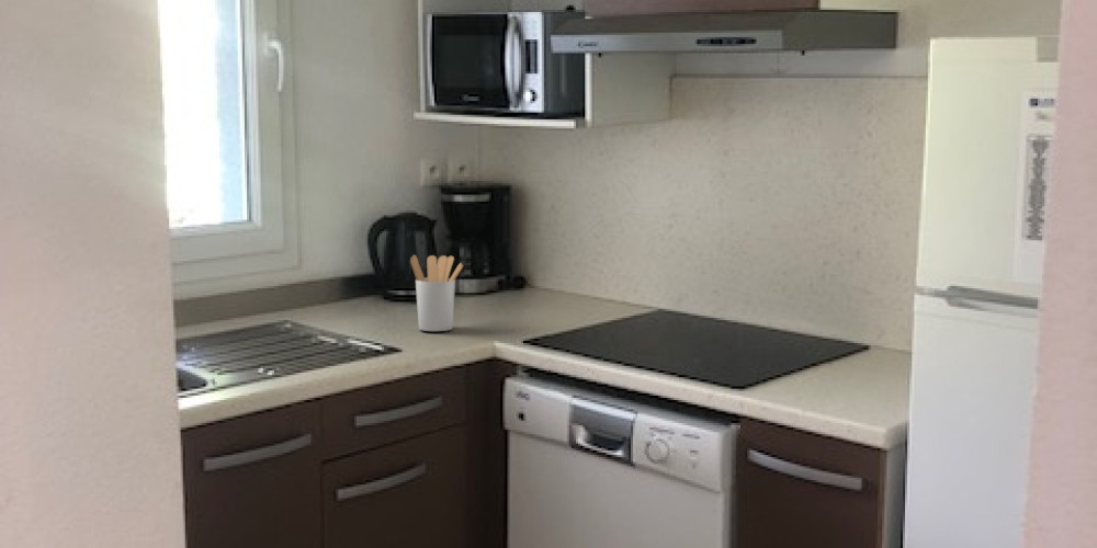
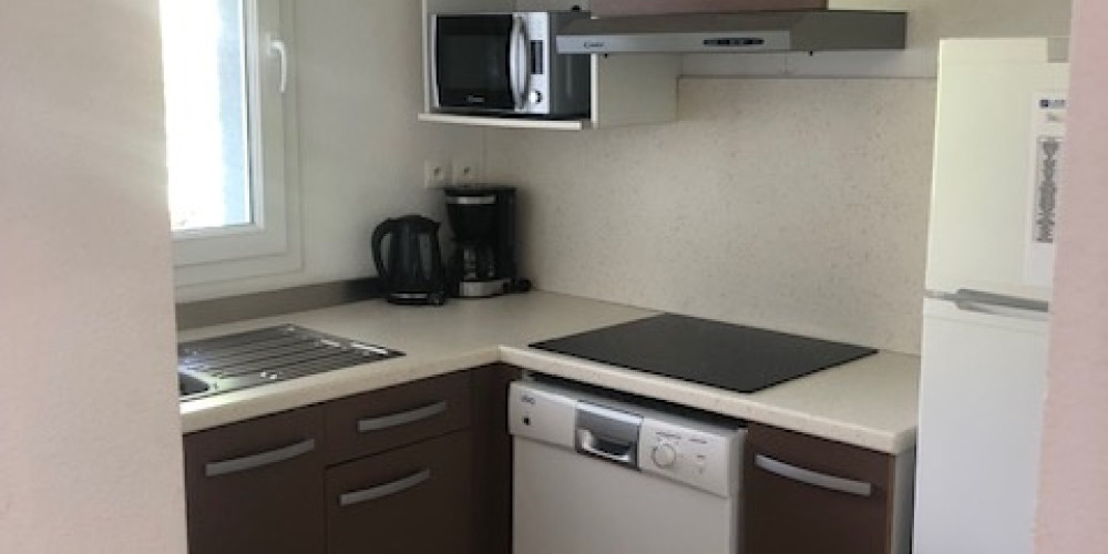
- utensil holder (437, 290)
